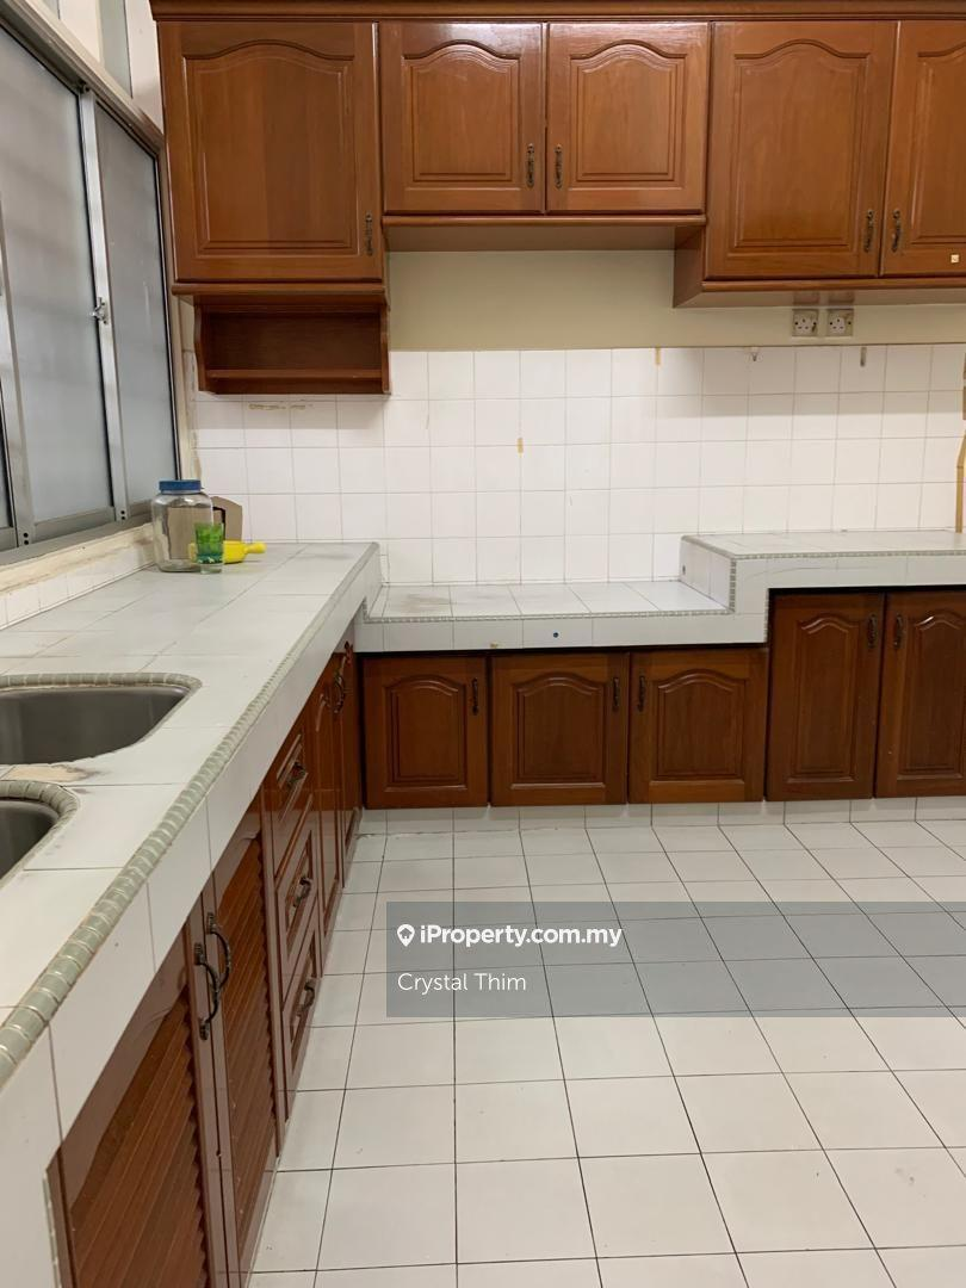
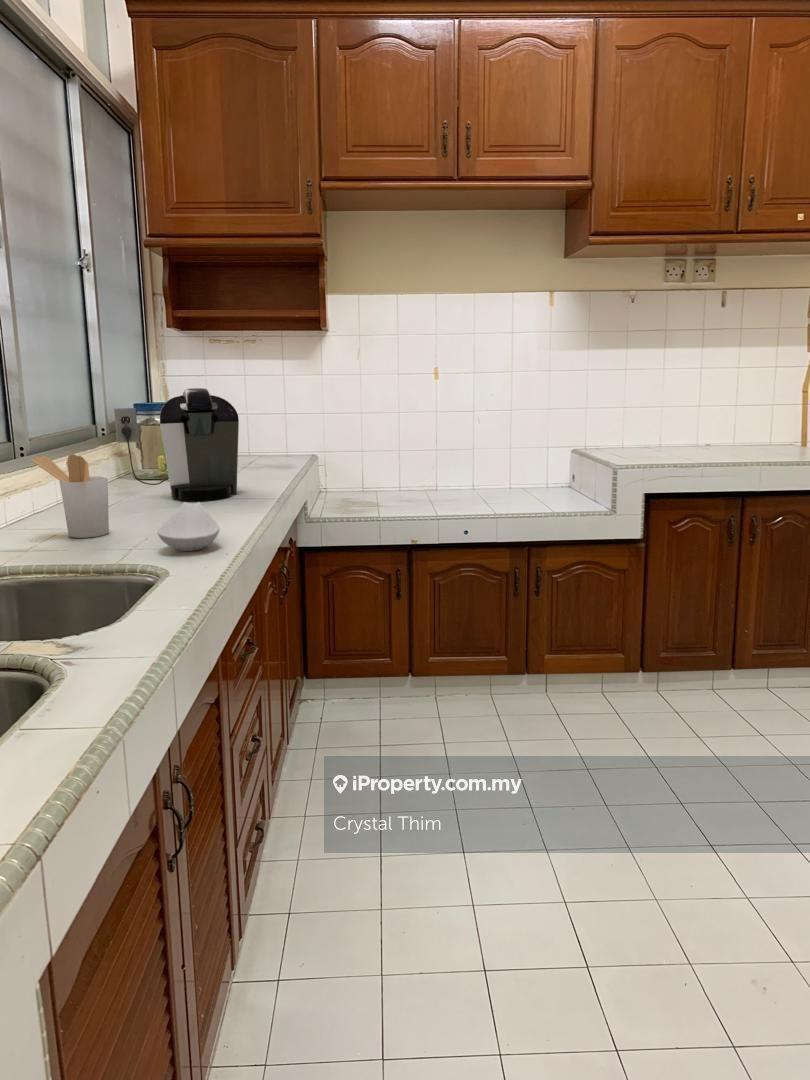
+ utensil holder (72, 493)
+ coffee maker (178, 443)
+ spoon rest (190, 524)
